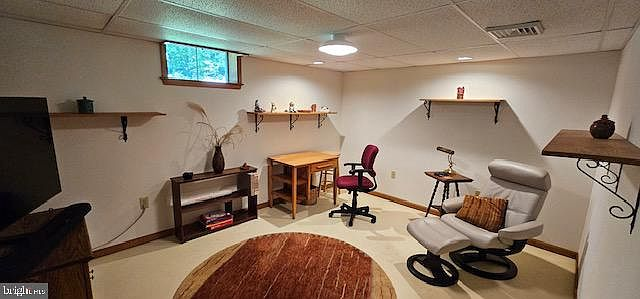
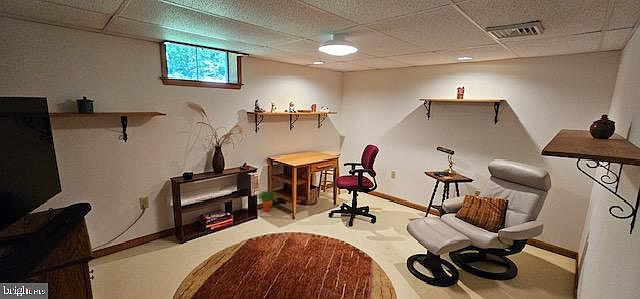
+ potted plant (267, 200)
